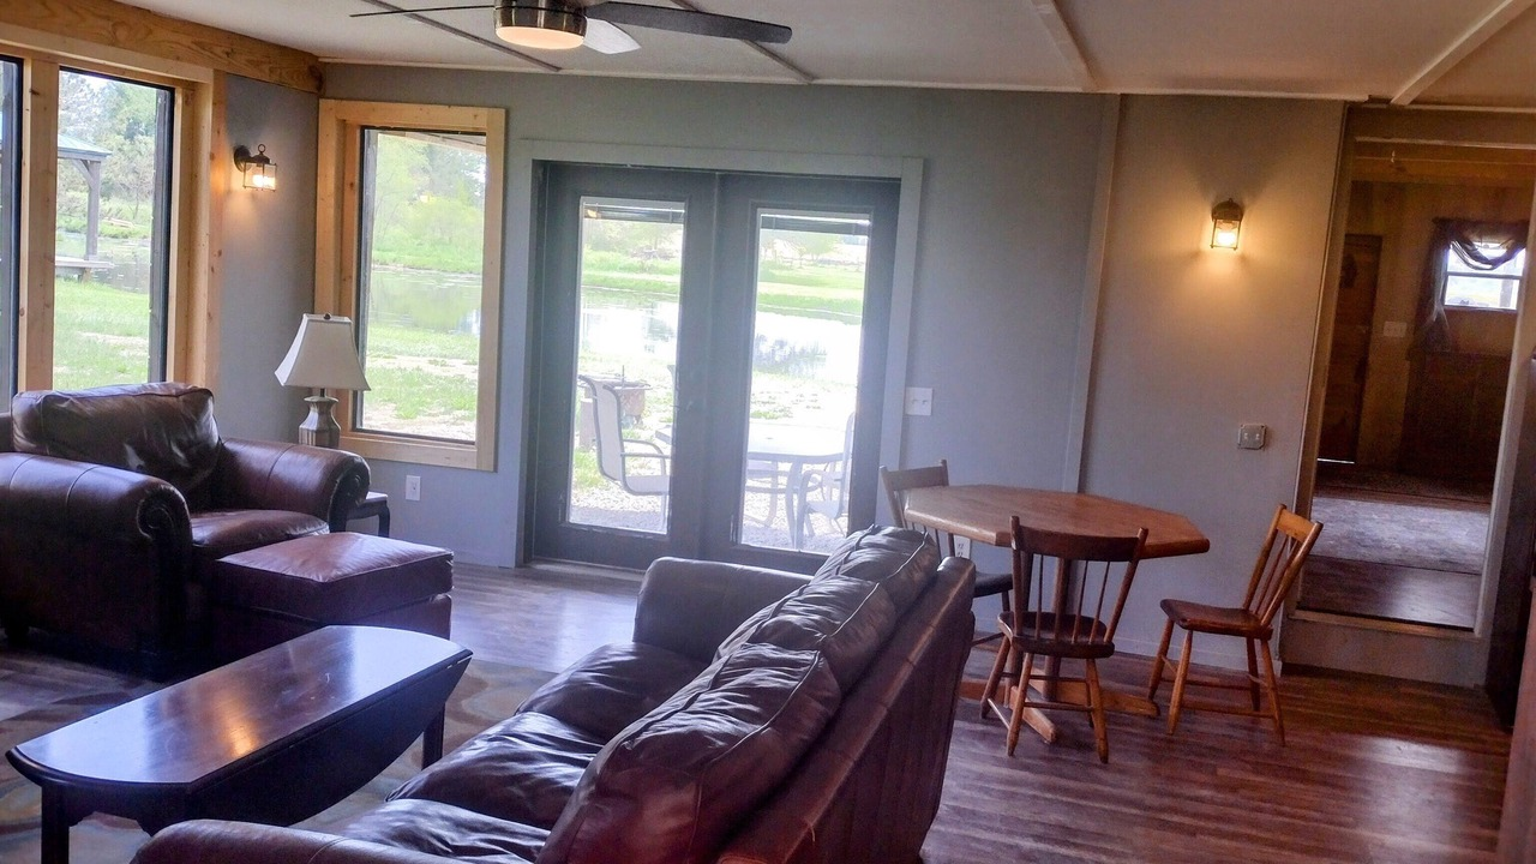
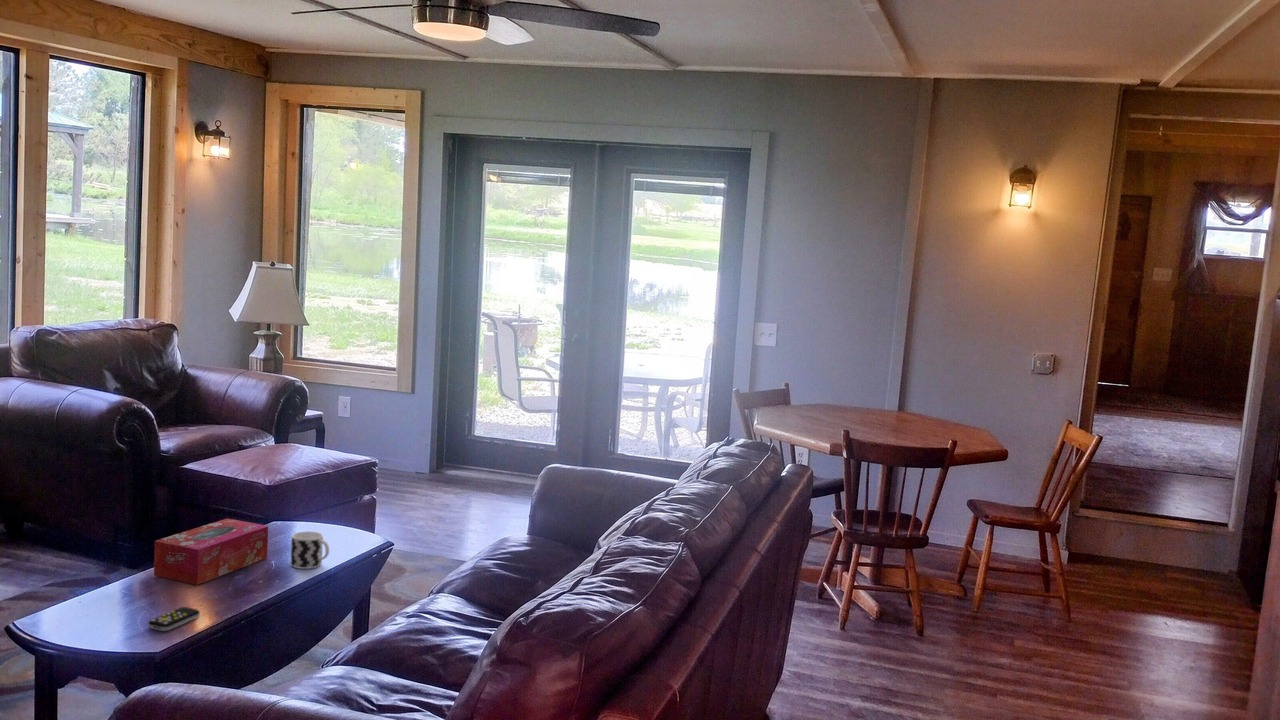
+ tissue box (213, 549)
+ remote control (174, 618)
+ cup (311, 550)
